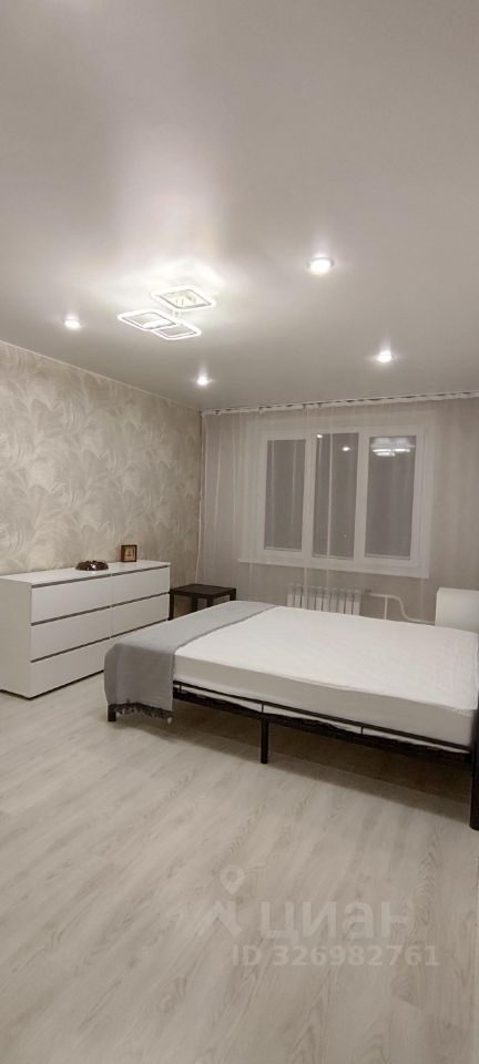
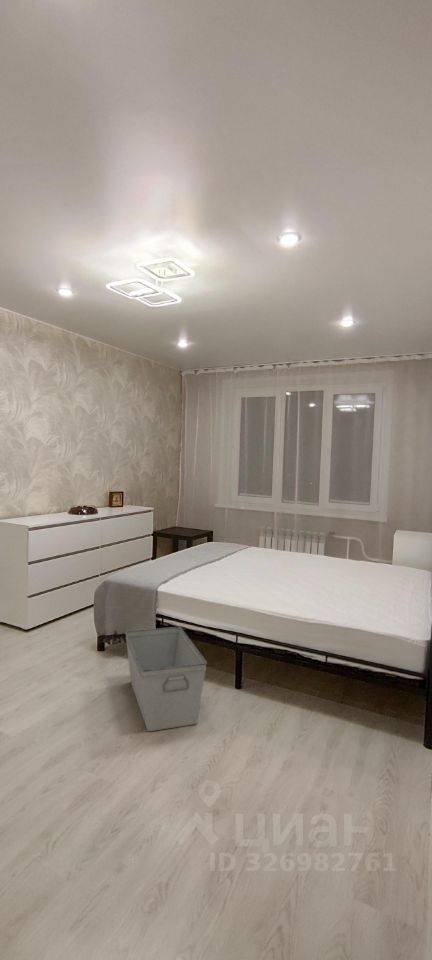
+ storage bin (162, 673)
